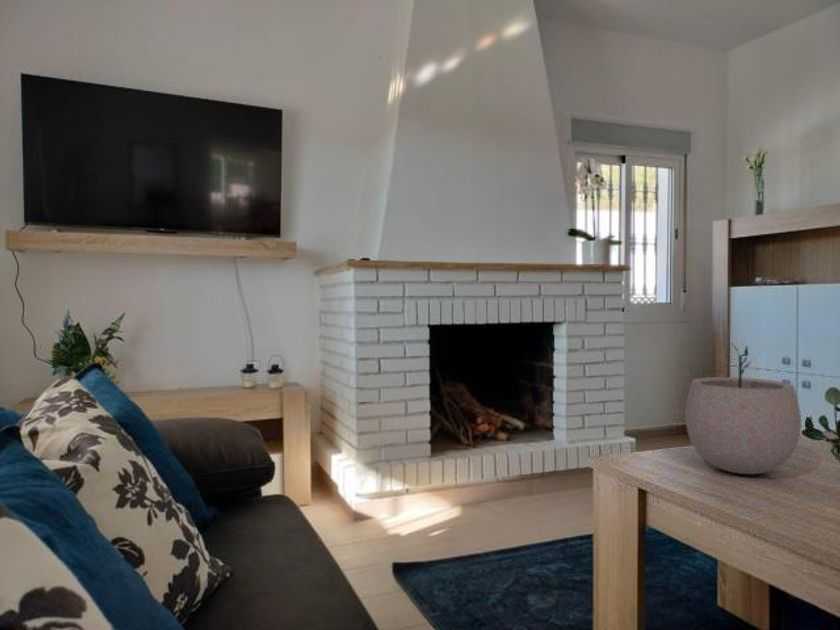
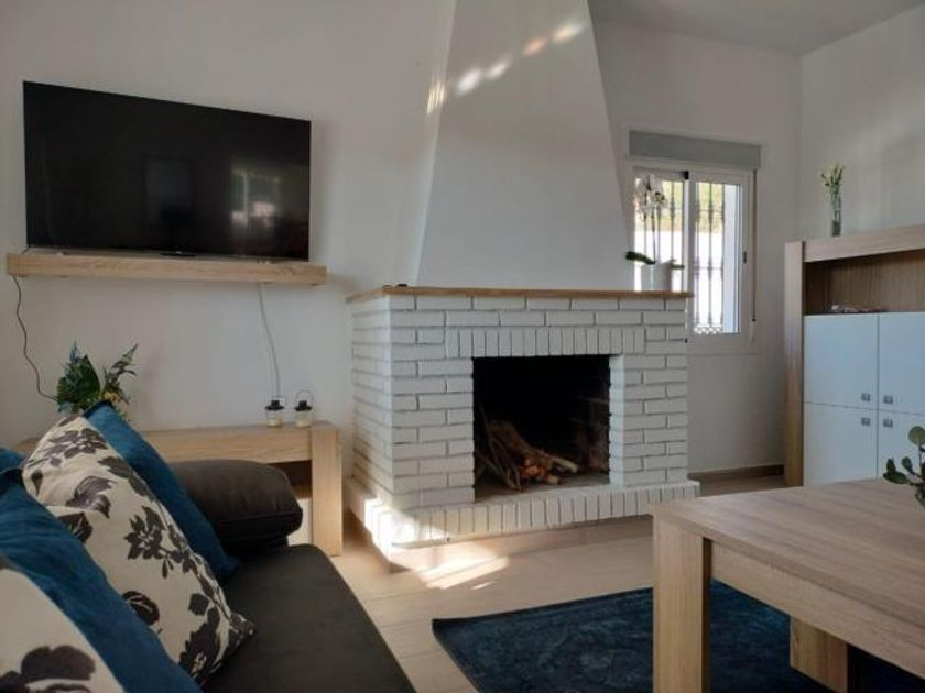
- plant pot (740, 407)
